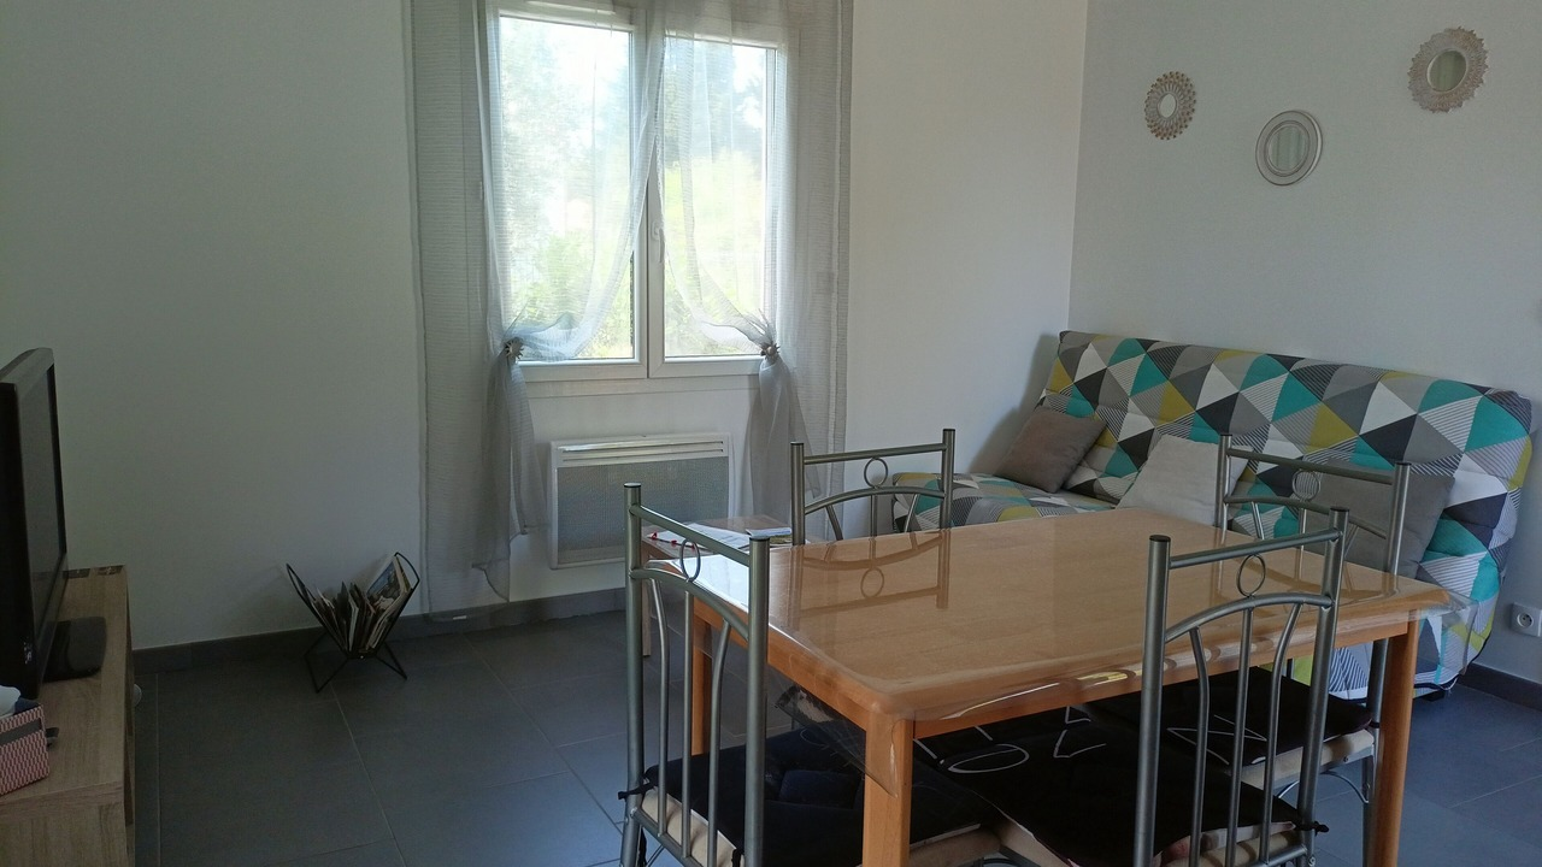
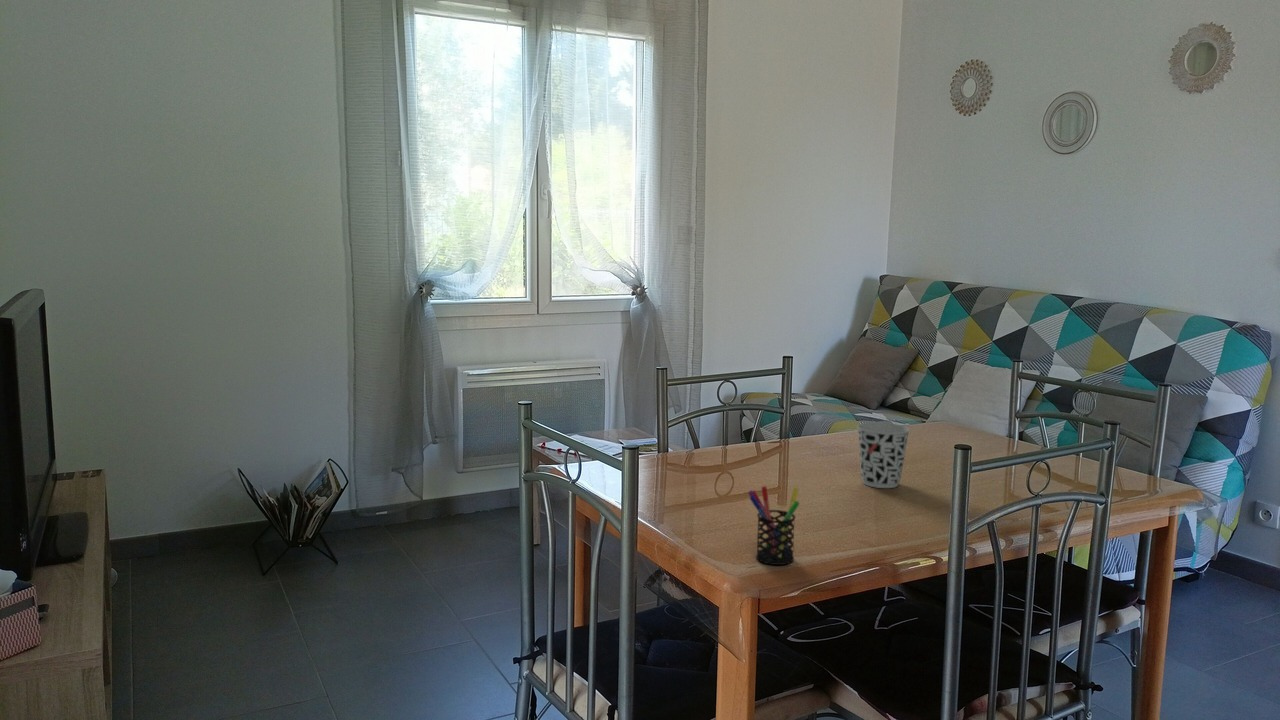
+ cup (881, 455)
+ pen holder (777, 522)
